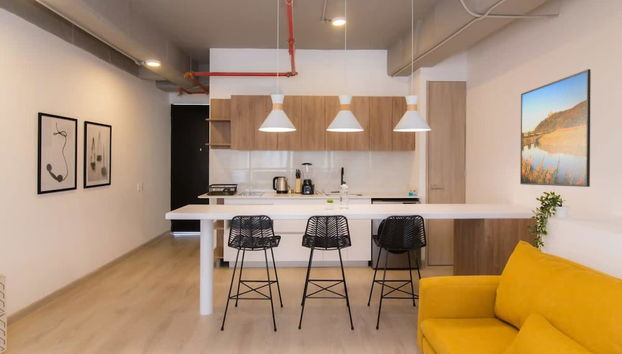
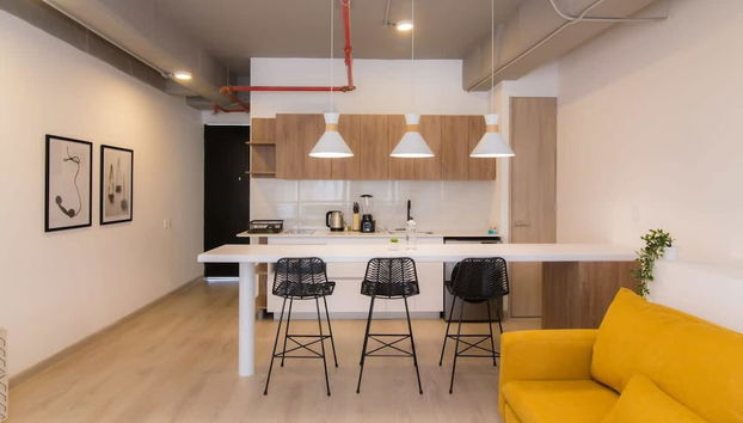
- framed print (550, 134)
